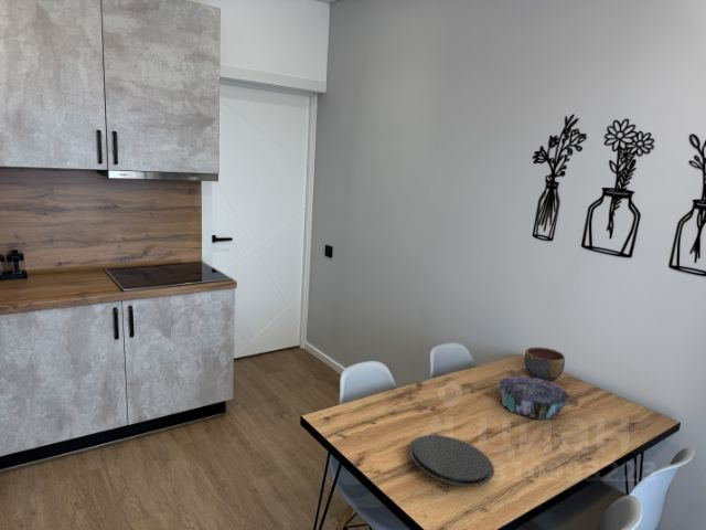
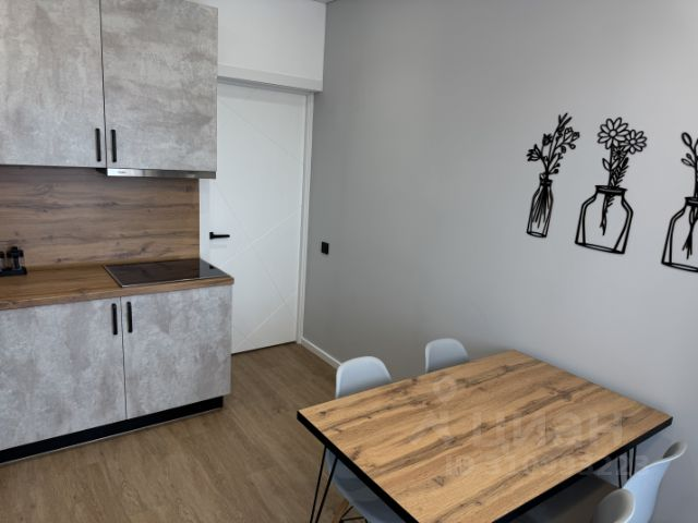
- bowl (543, 364)
- plate (450, 460)
- decorative bowl (531, 399)
